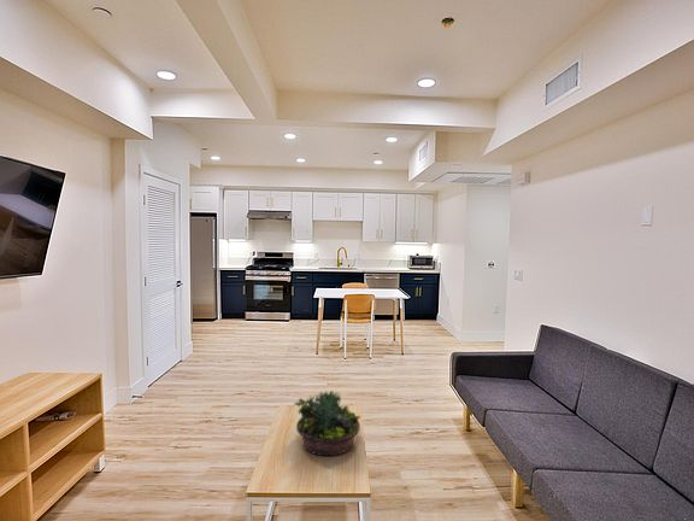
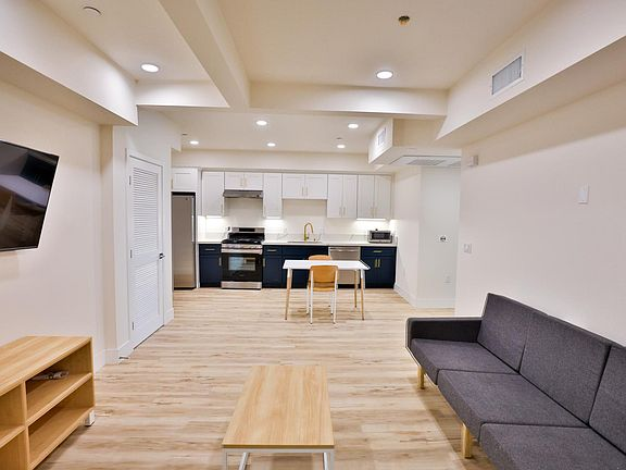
- succulent planter (328, 414)
